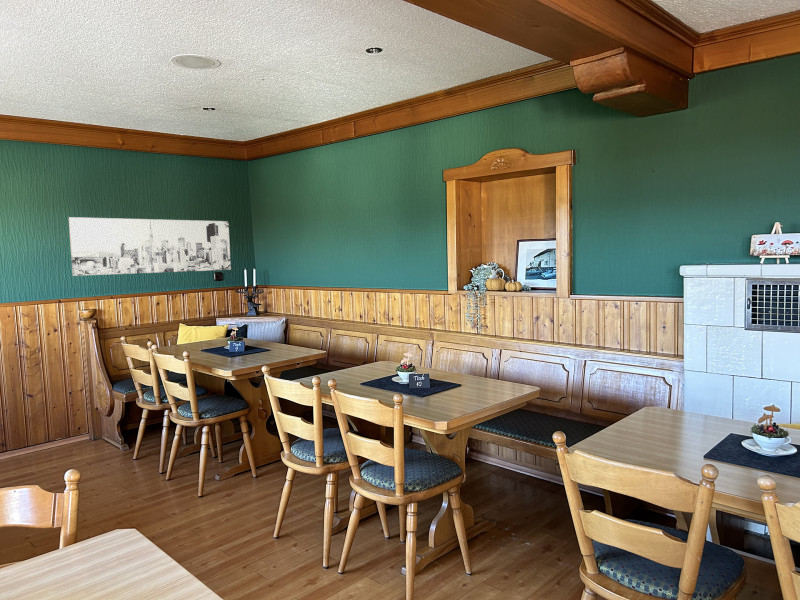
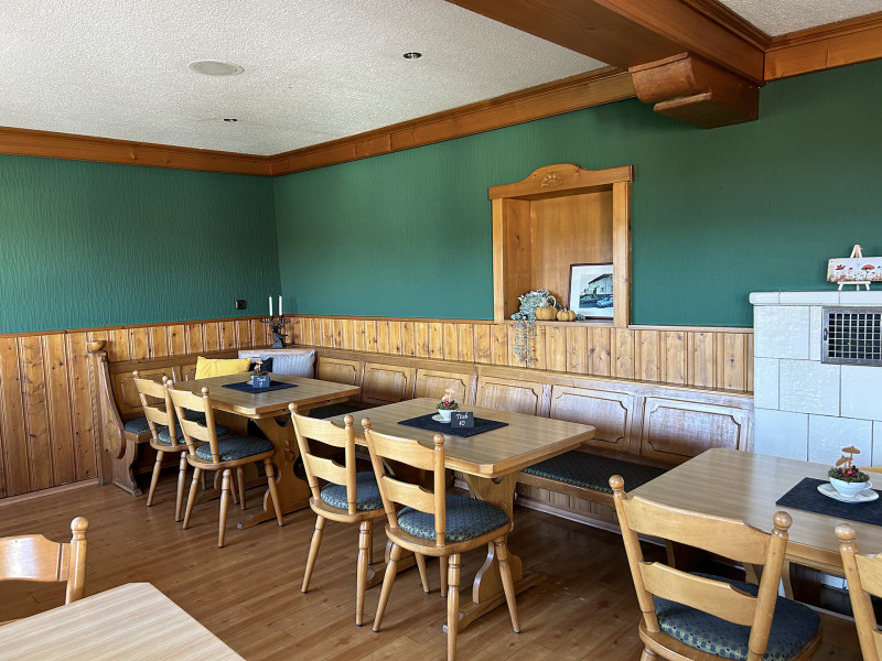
- wall art (157, 246)
